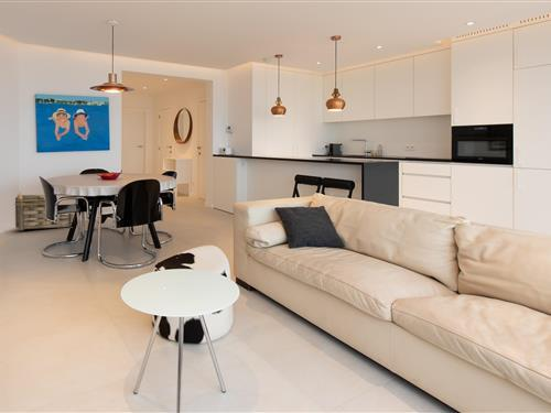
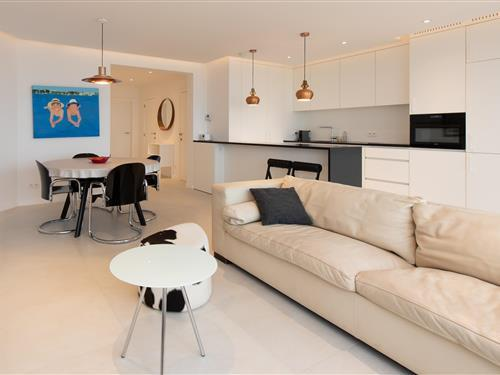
- basket (44, 209)
